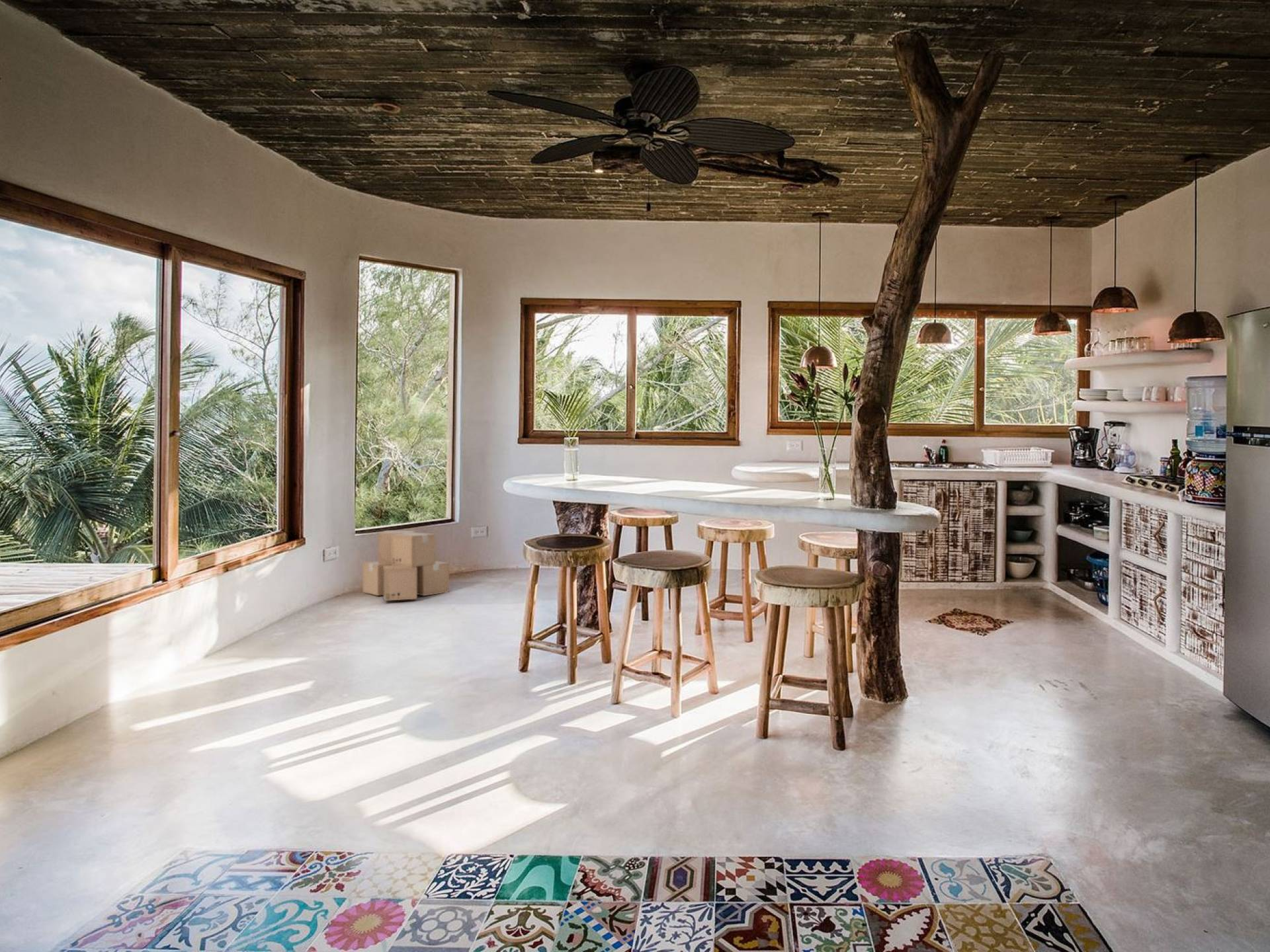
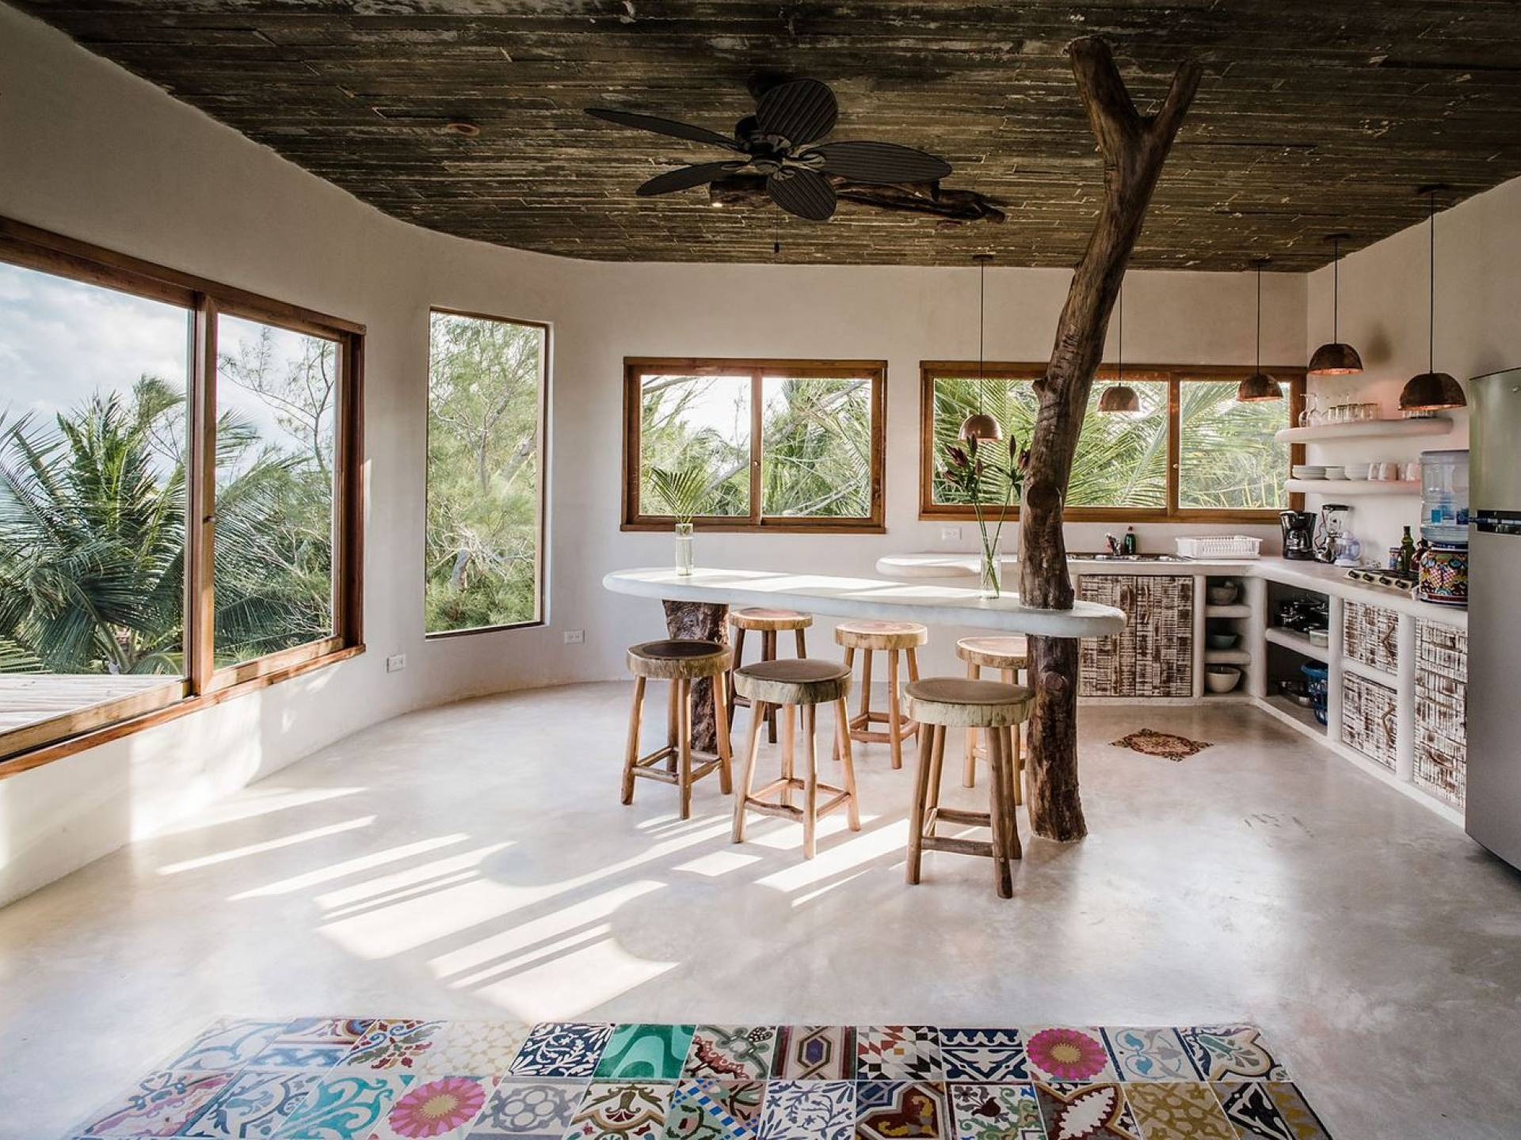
- cardboard box (403, 563)
